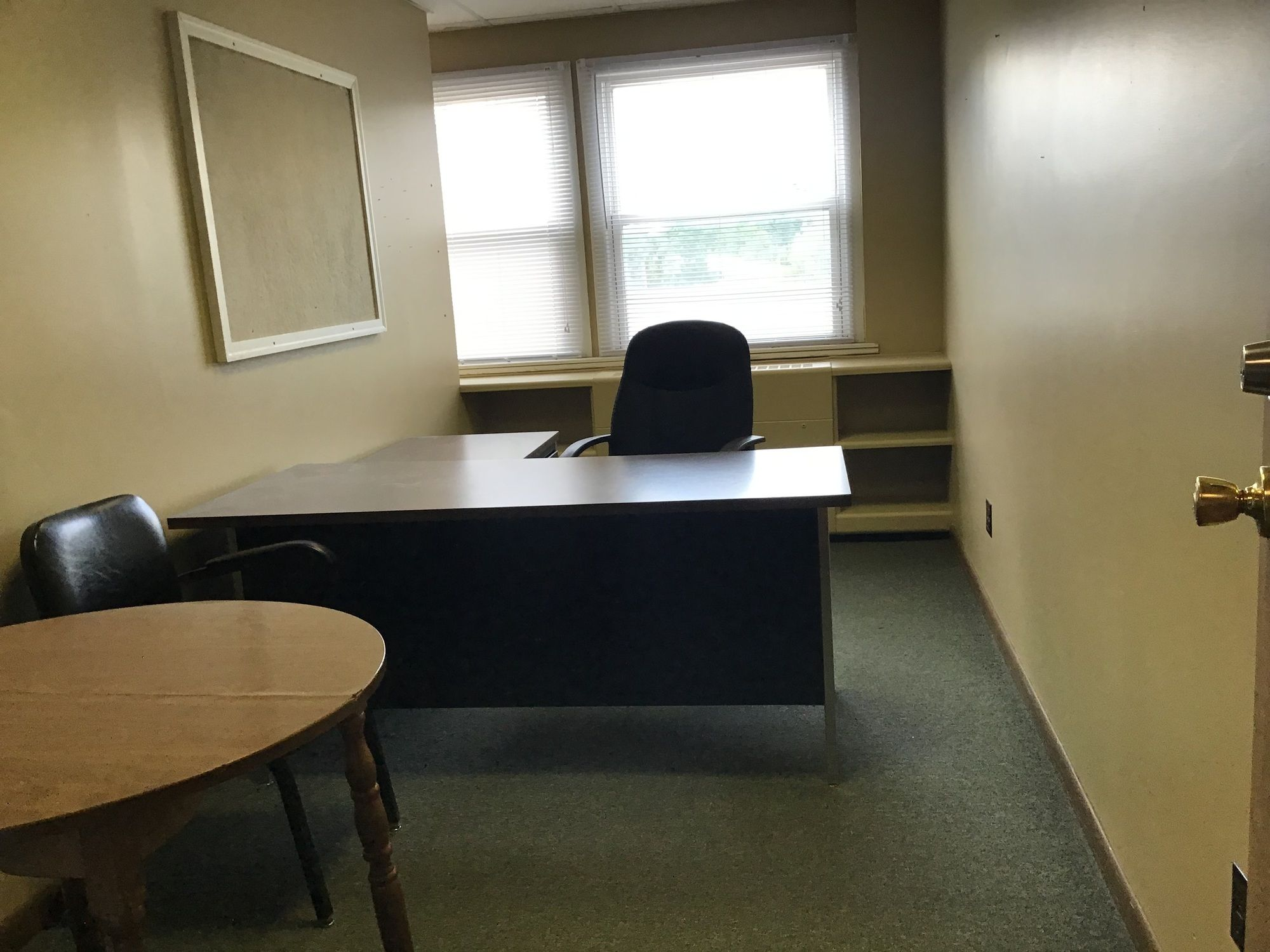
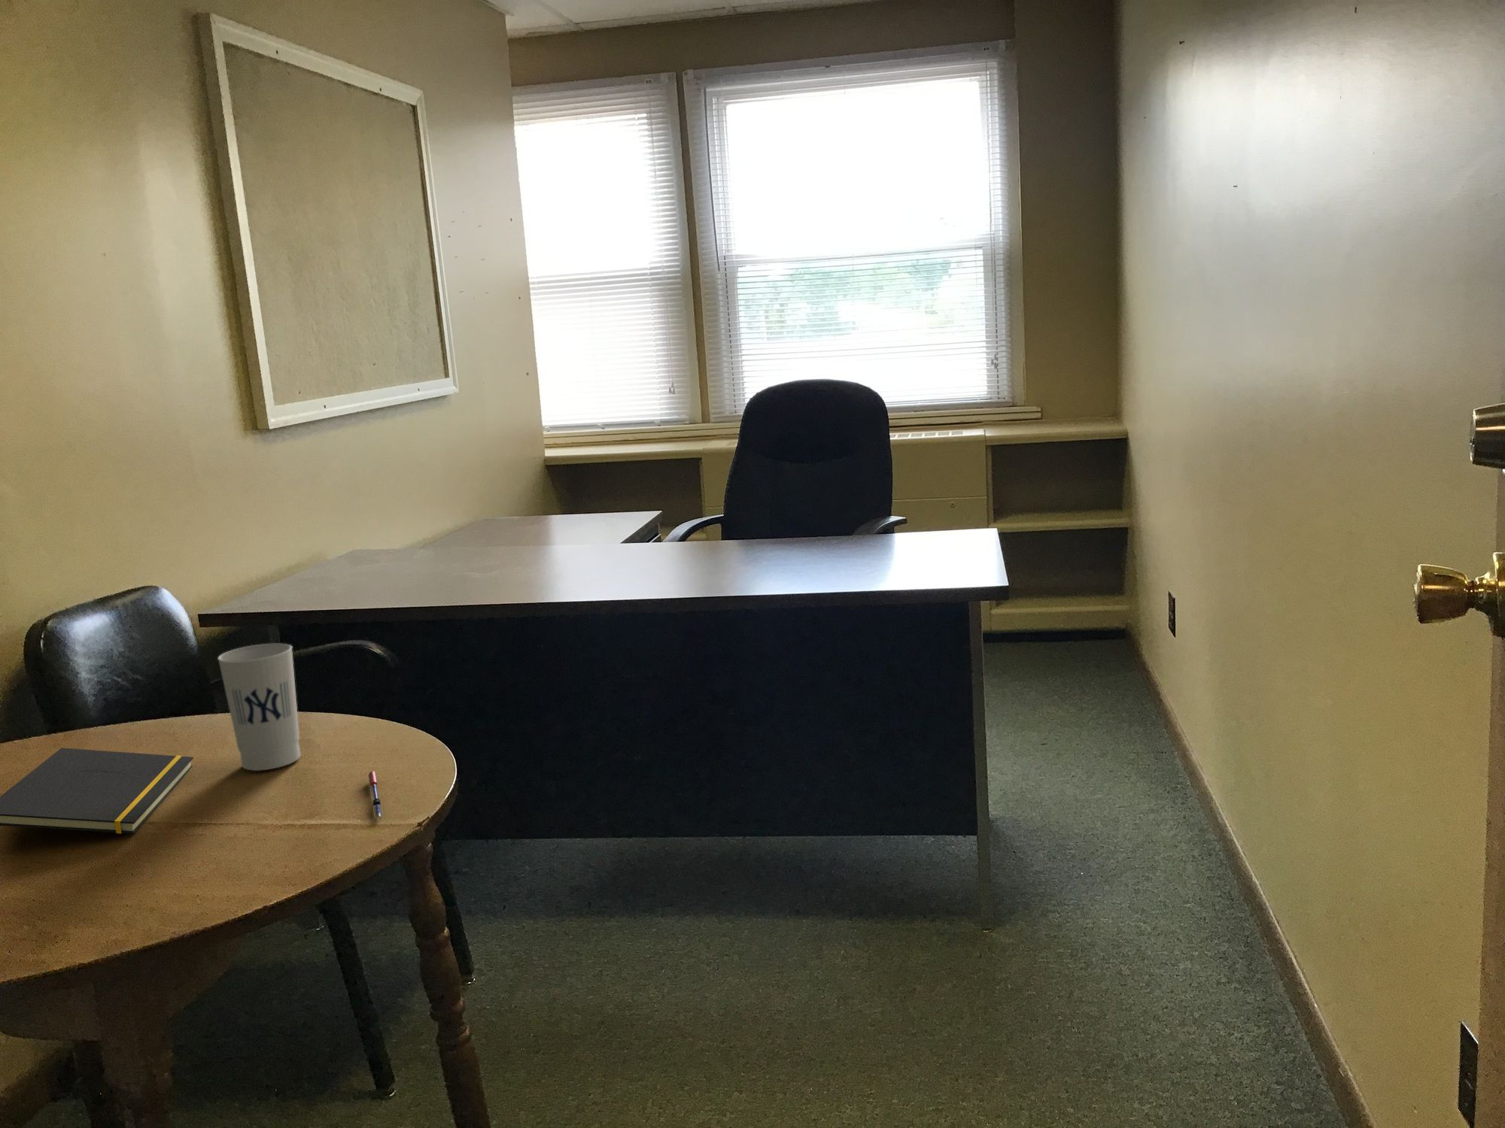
+ notepad (95, 787)
+ cup (263, 707)
+ pen (374, 794)
